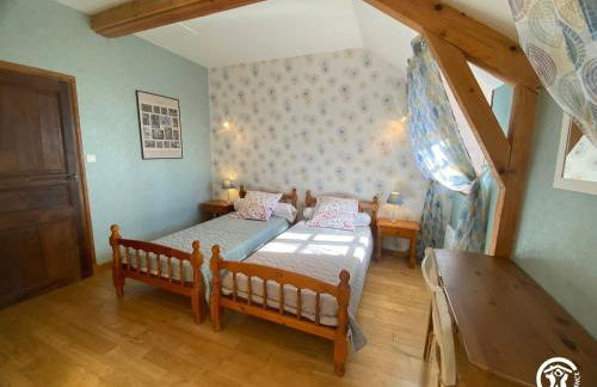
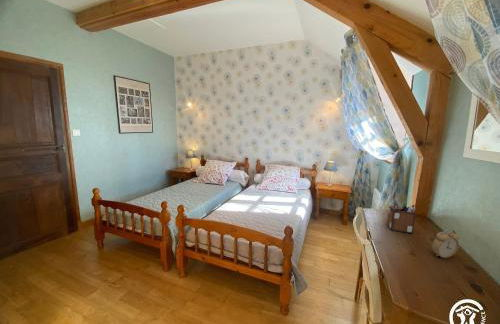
+ alarm clock (446, 243)
+ desk organizer (401, 215)
